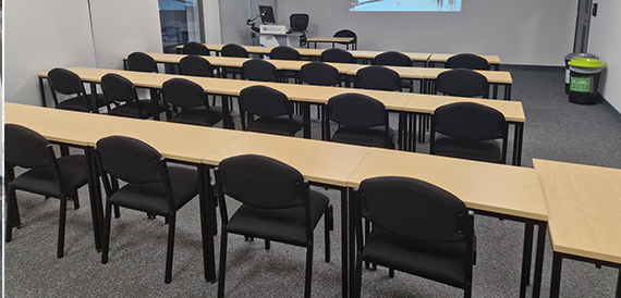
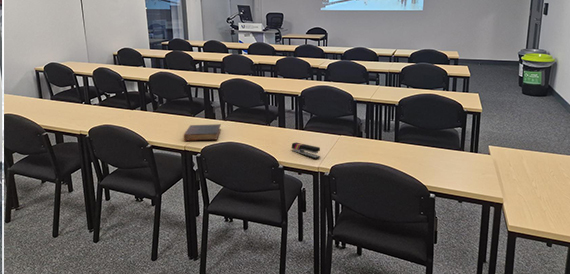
+ stapler (305, 149)
+ book (203, 132)
